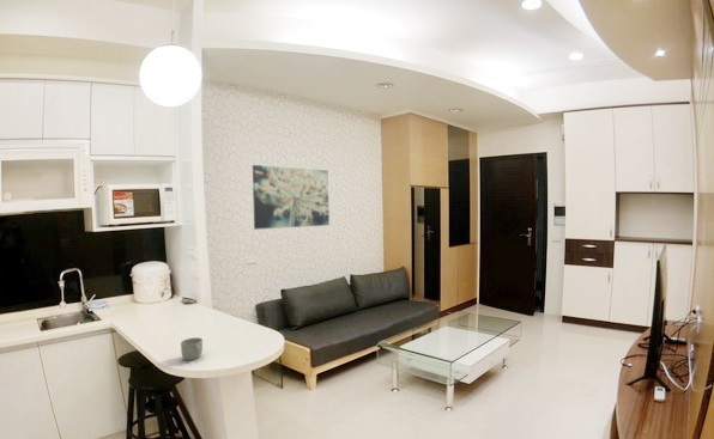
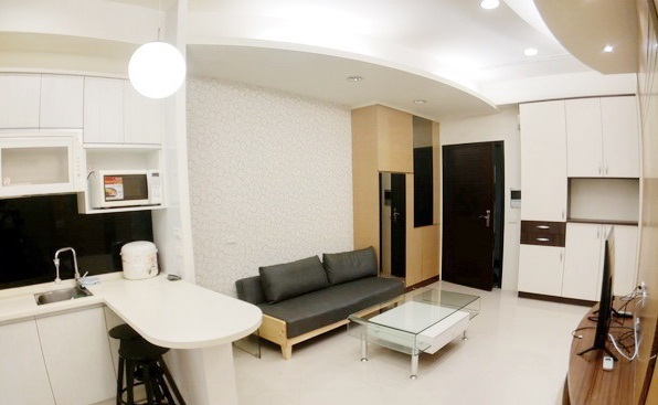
- mug (193, 349)
- wall art (294, 197)
